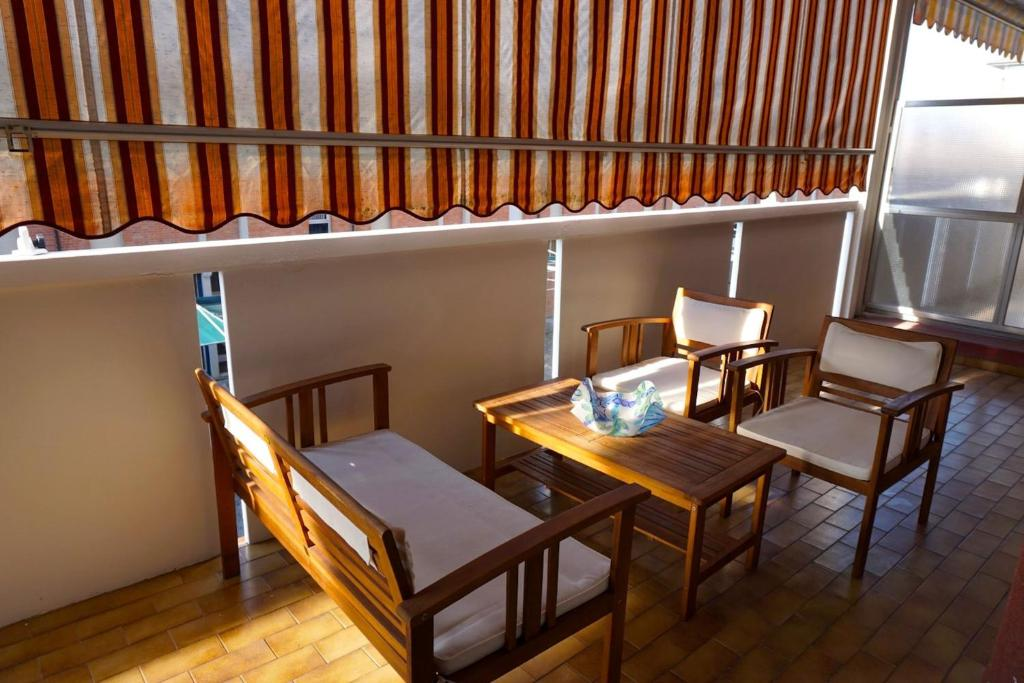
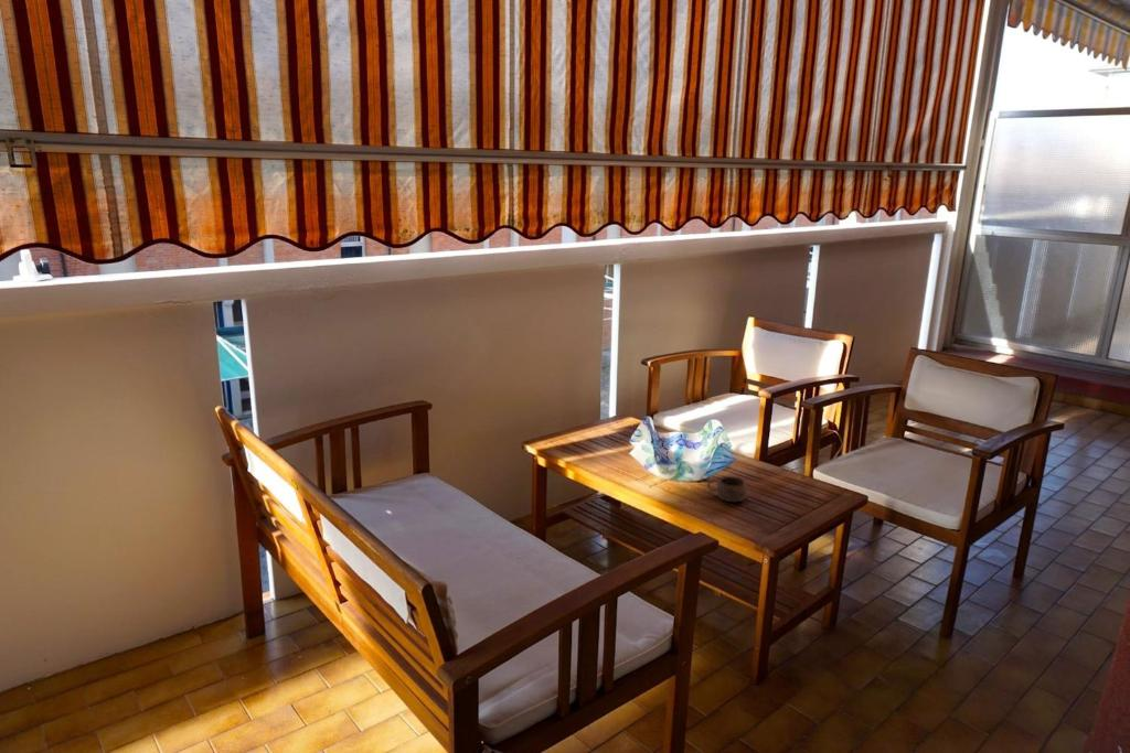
+ cup (727, 487)
